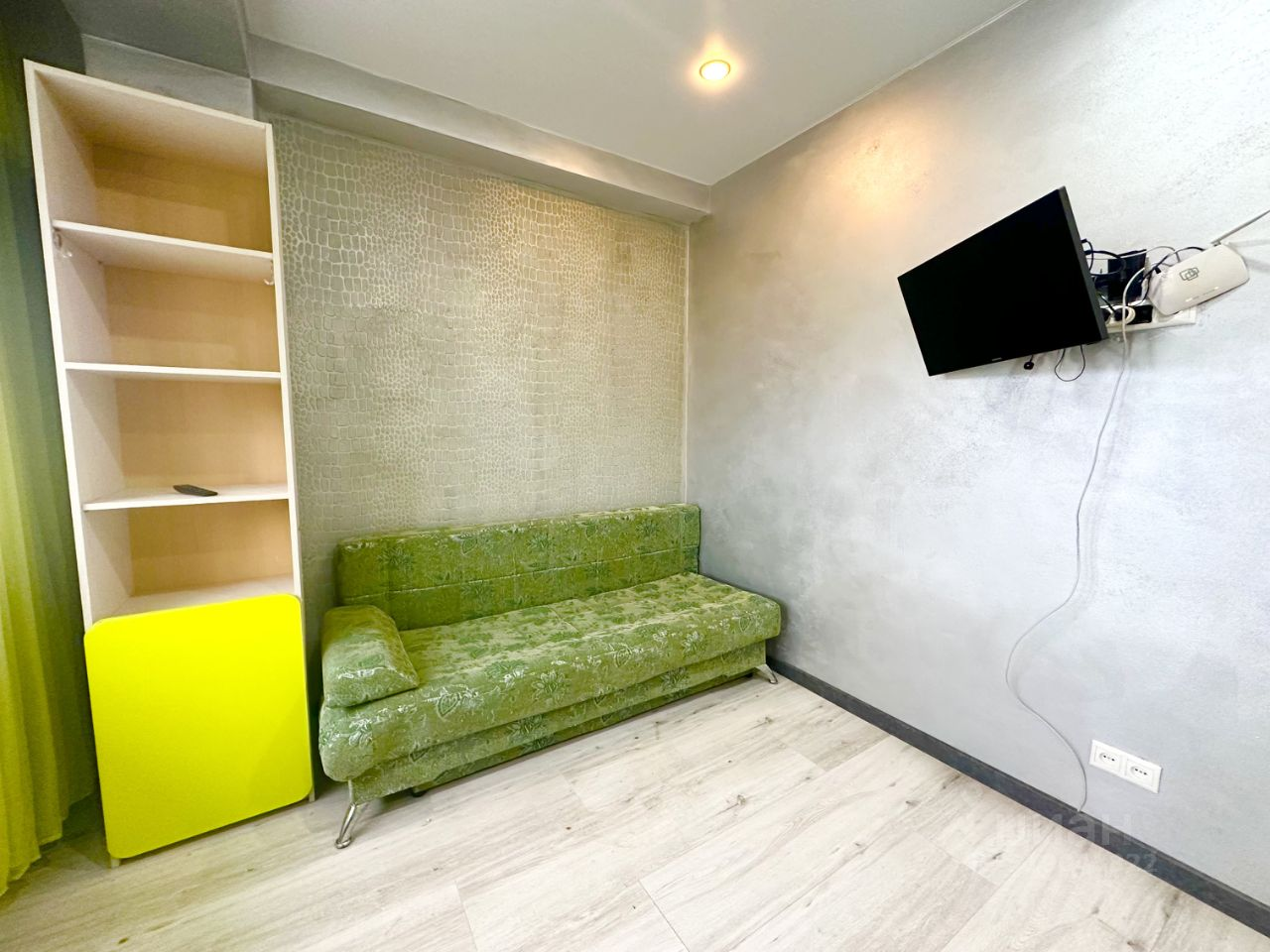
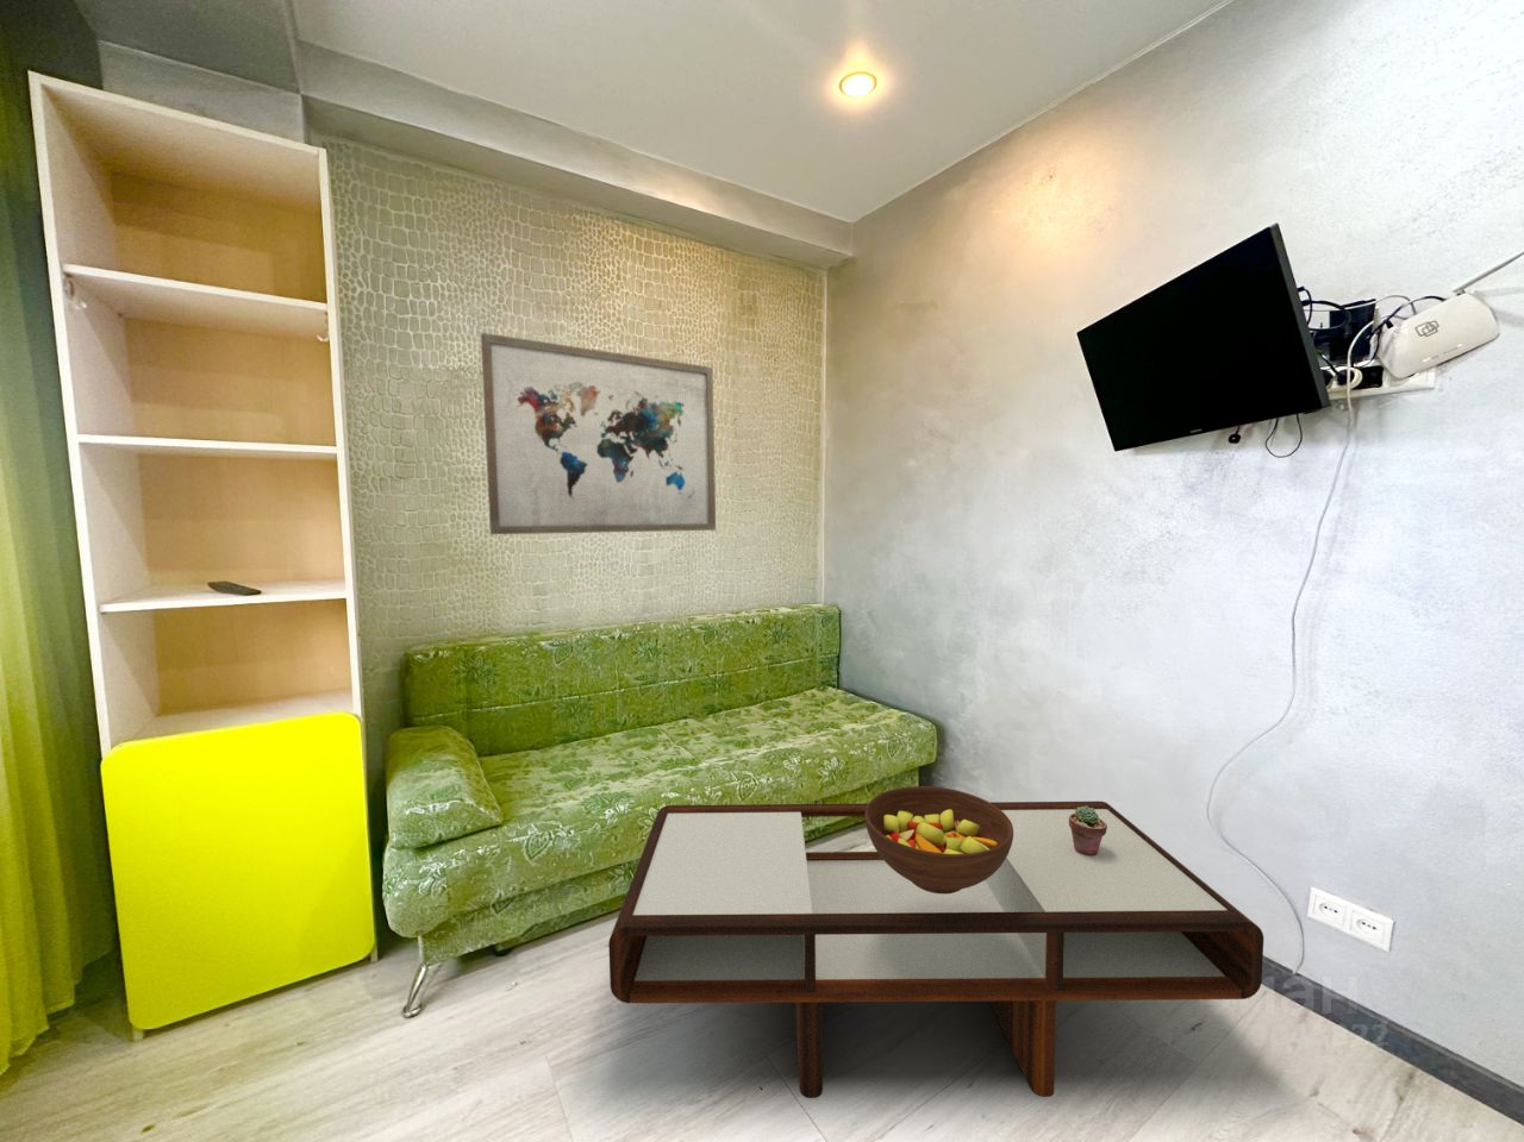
+ potted succulent (1087, 825)
+ fruit bowl (936, 847)
+ wall art (611, 443)
+ coffee table (904, 932)
